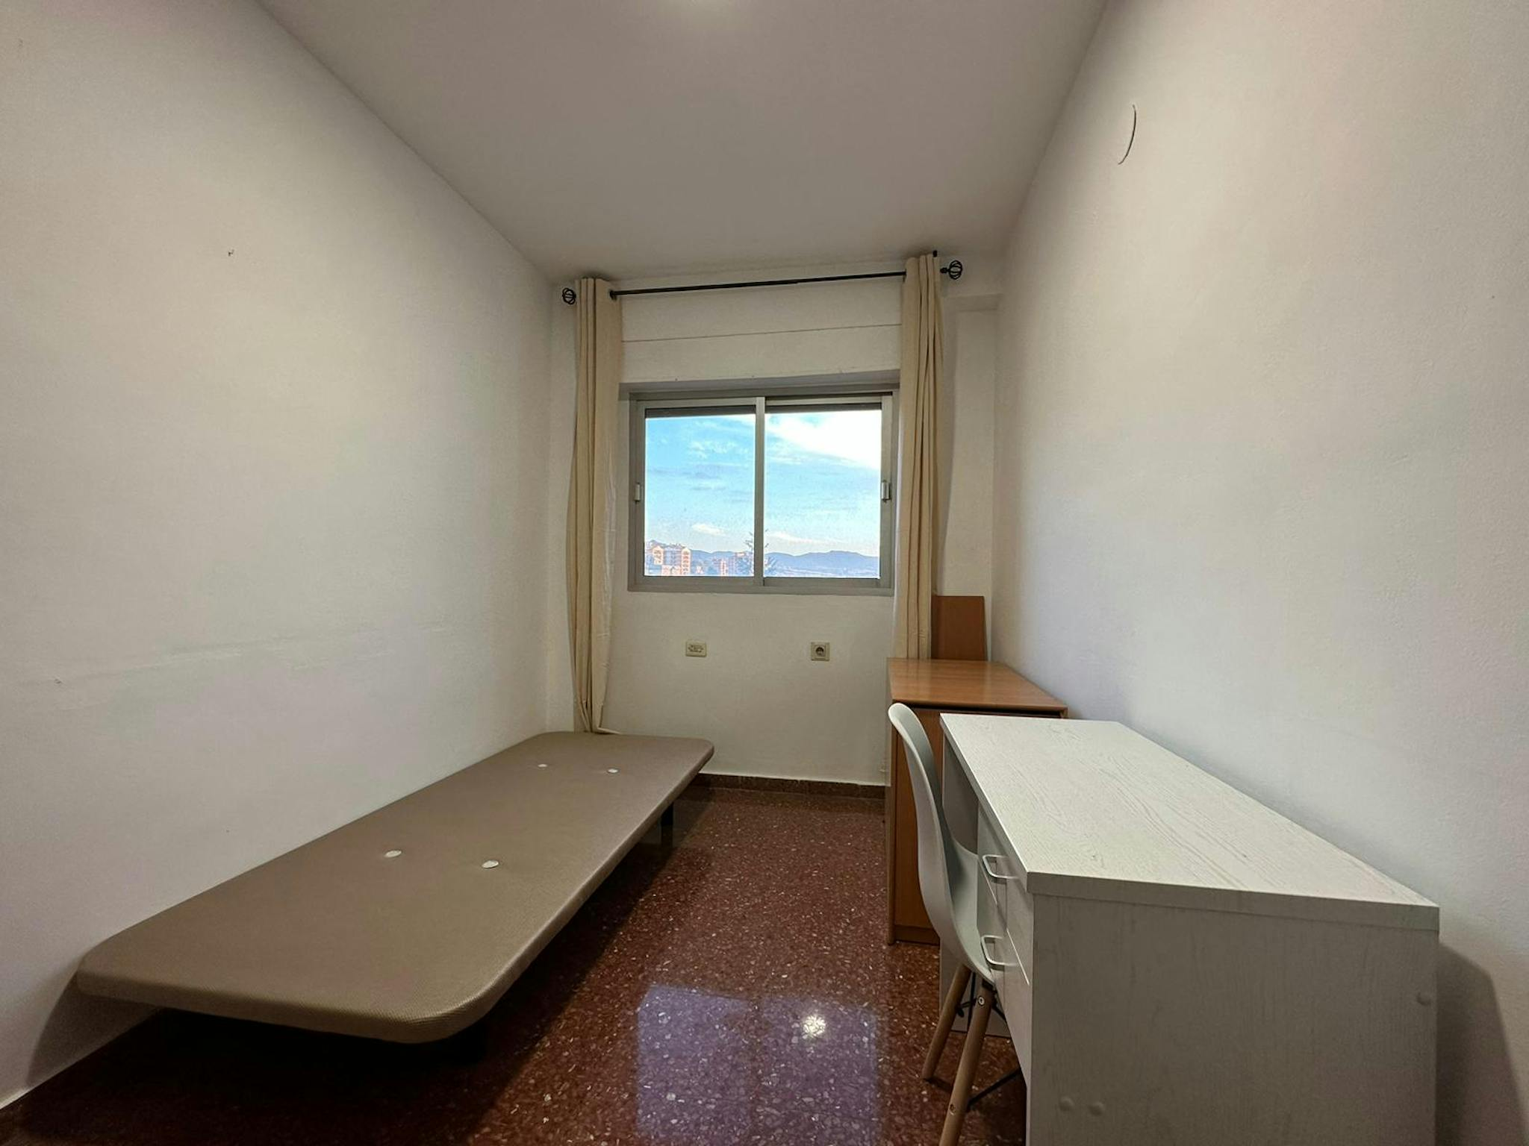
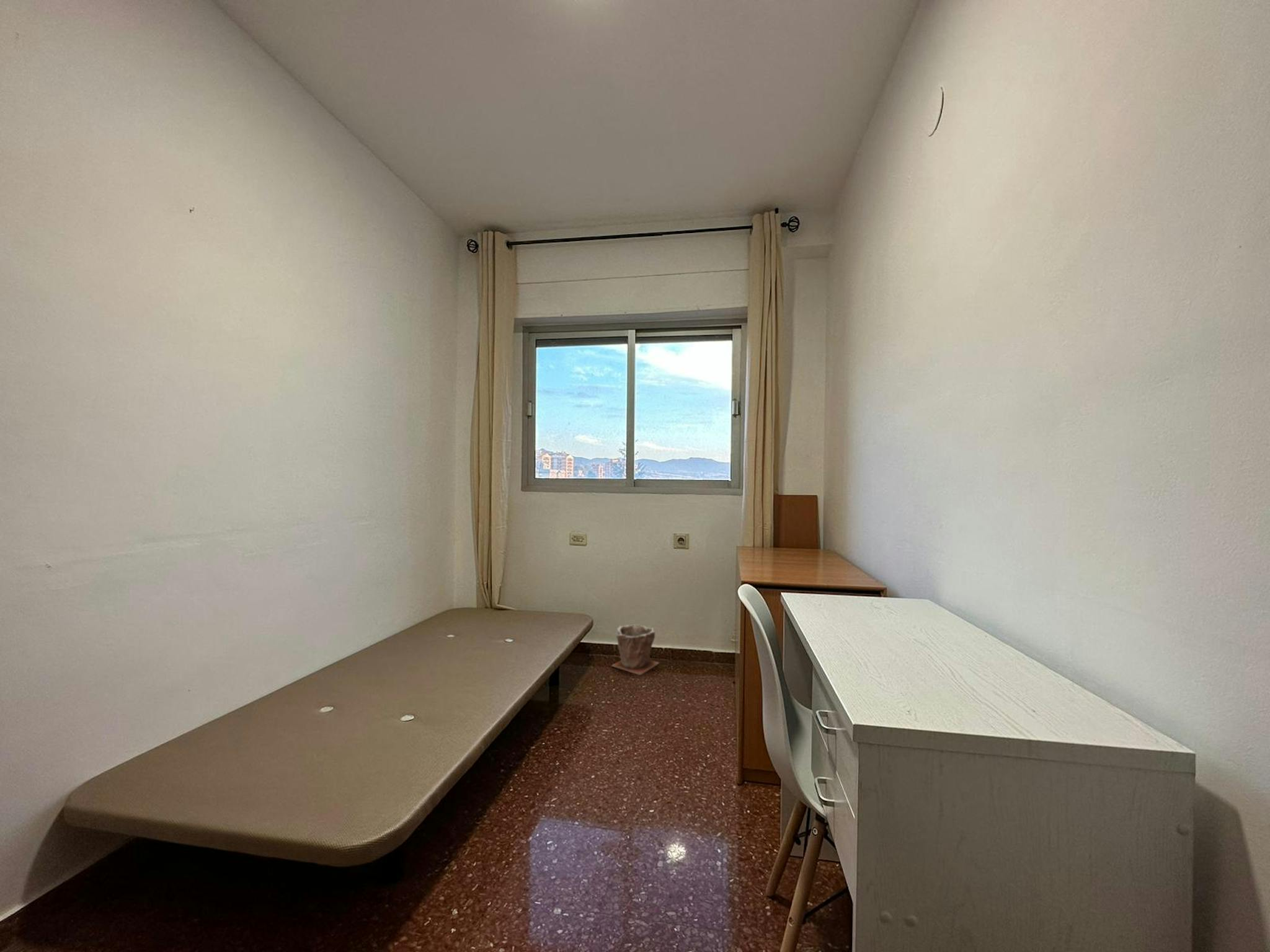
+ plant pot (636, 646)
